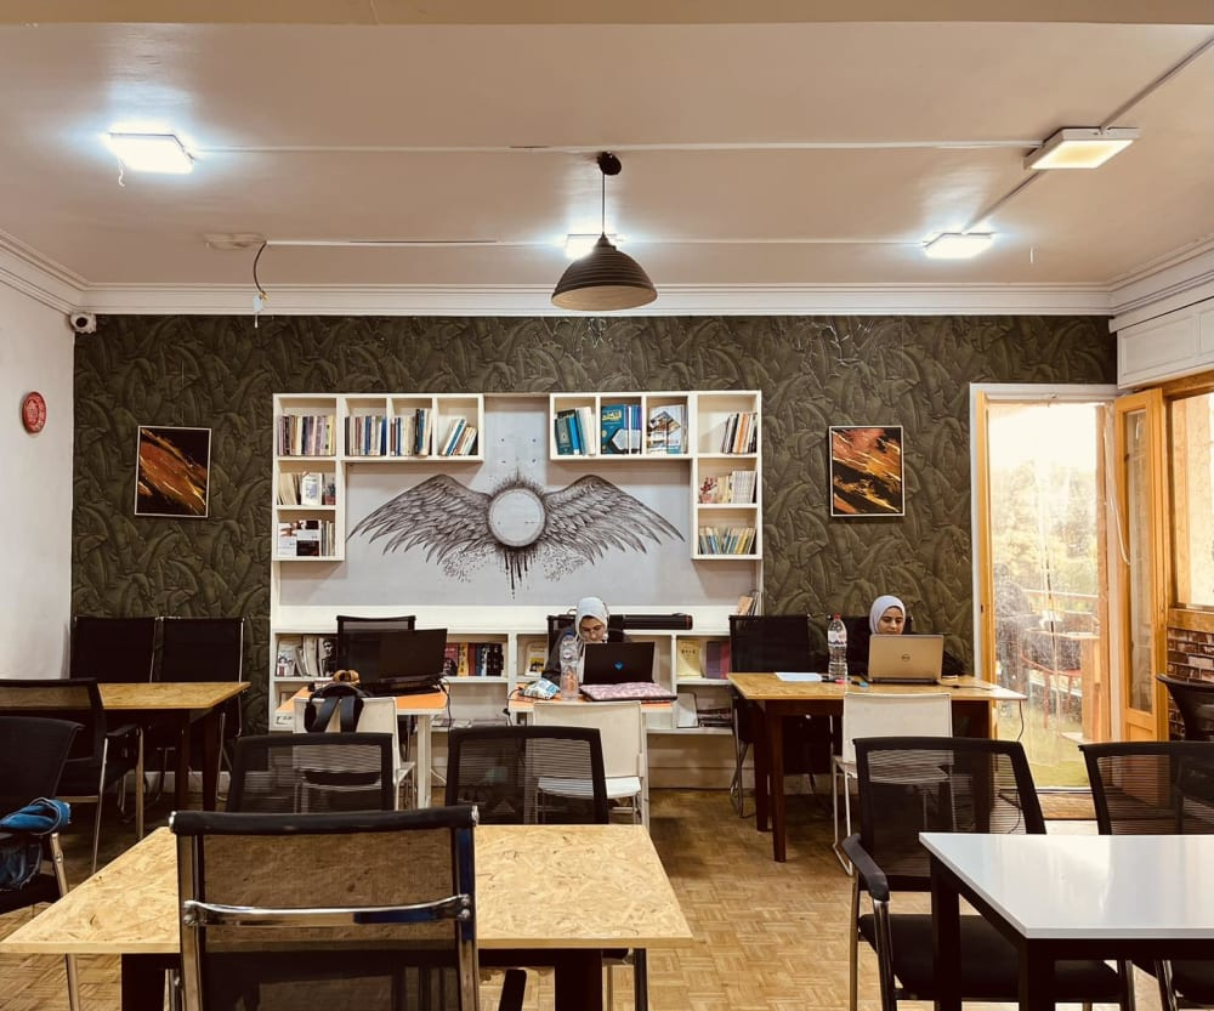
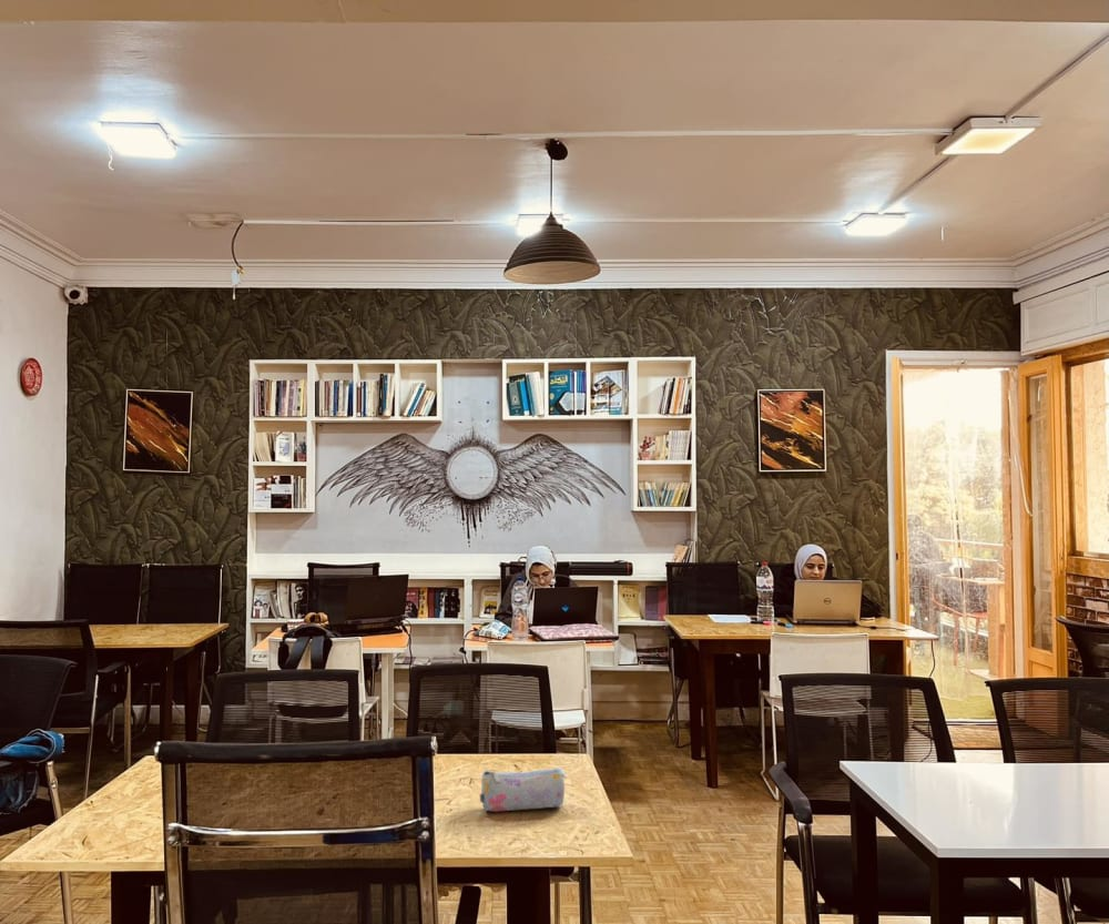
+ pencil case (522, 788)
